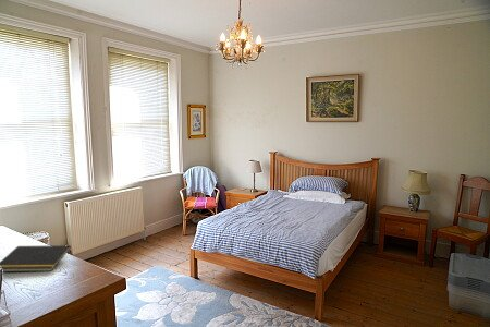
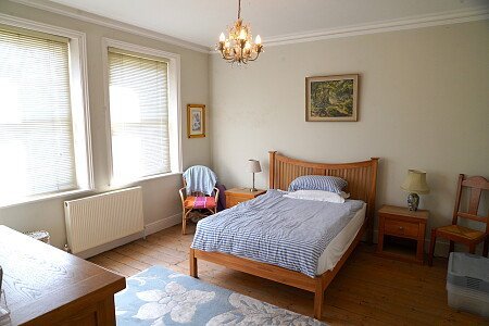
- notepad (34, 257)
